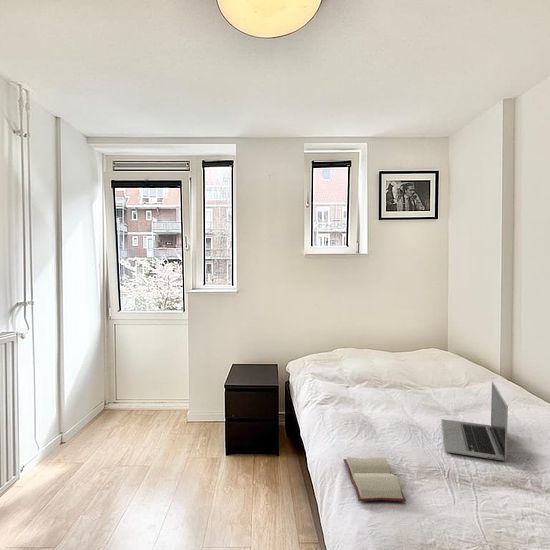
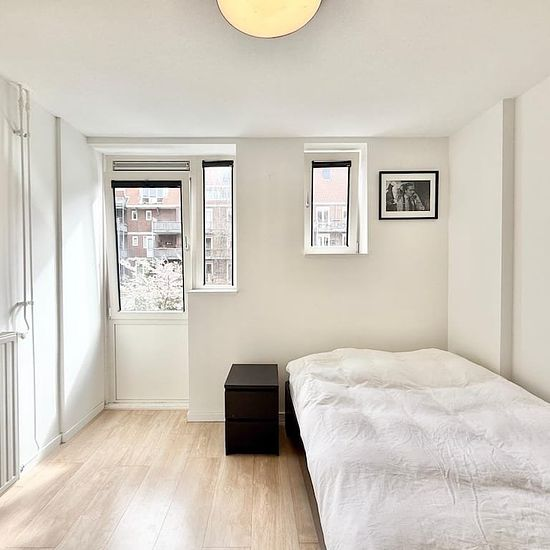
- laptop (468, 422)
- hardback book (371, 473)
